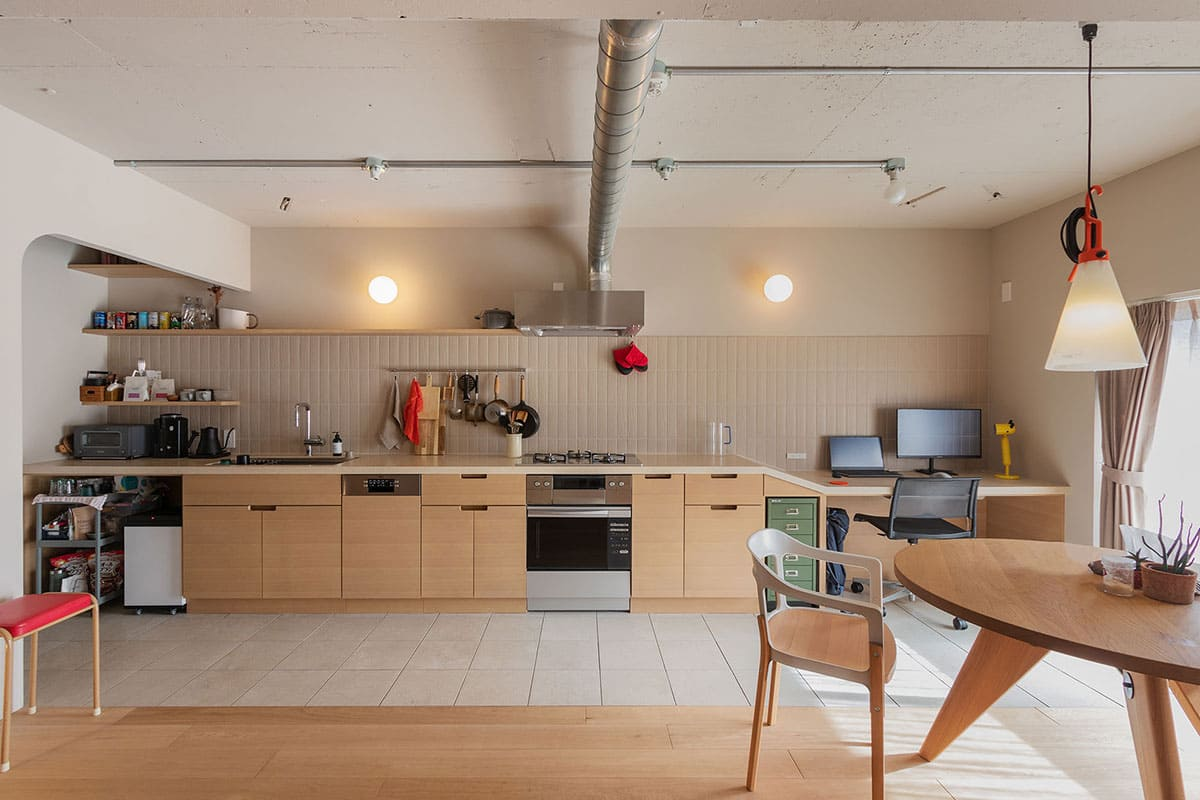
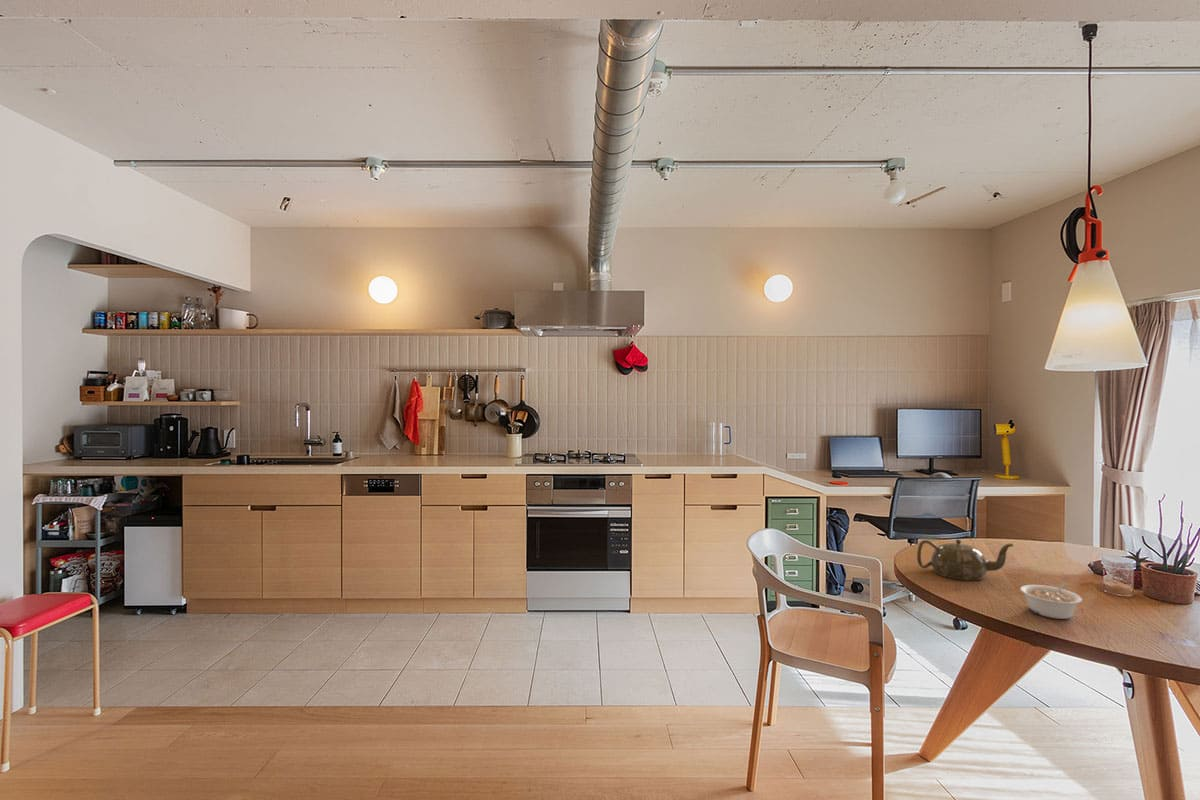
+ legume (1049, 600)
+ teapot (963, 557)
